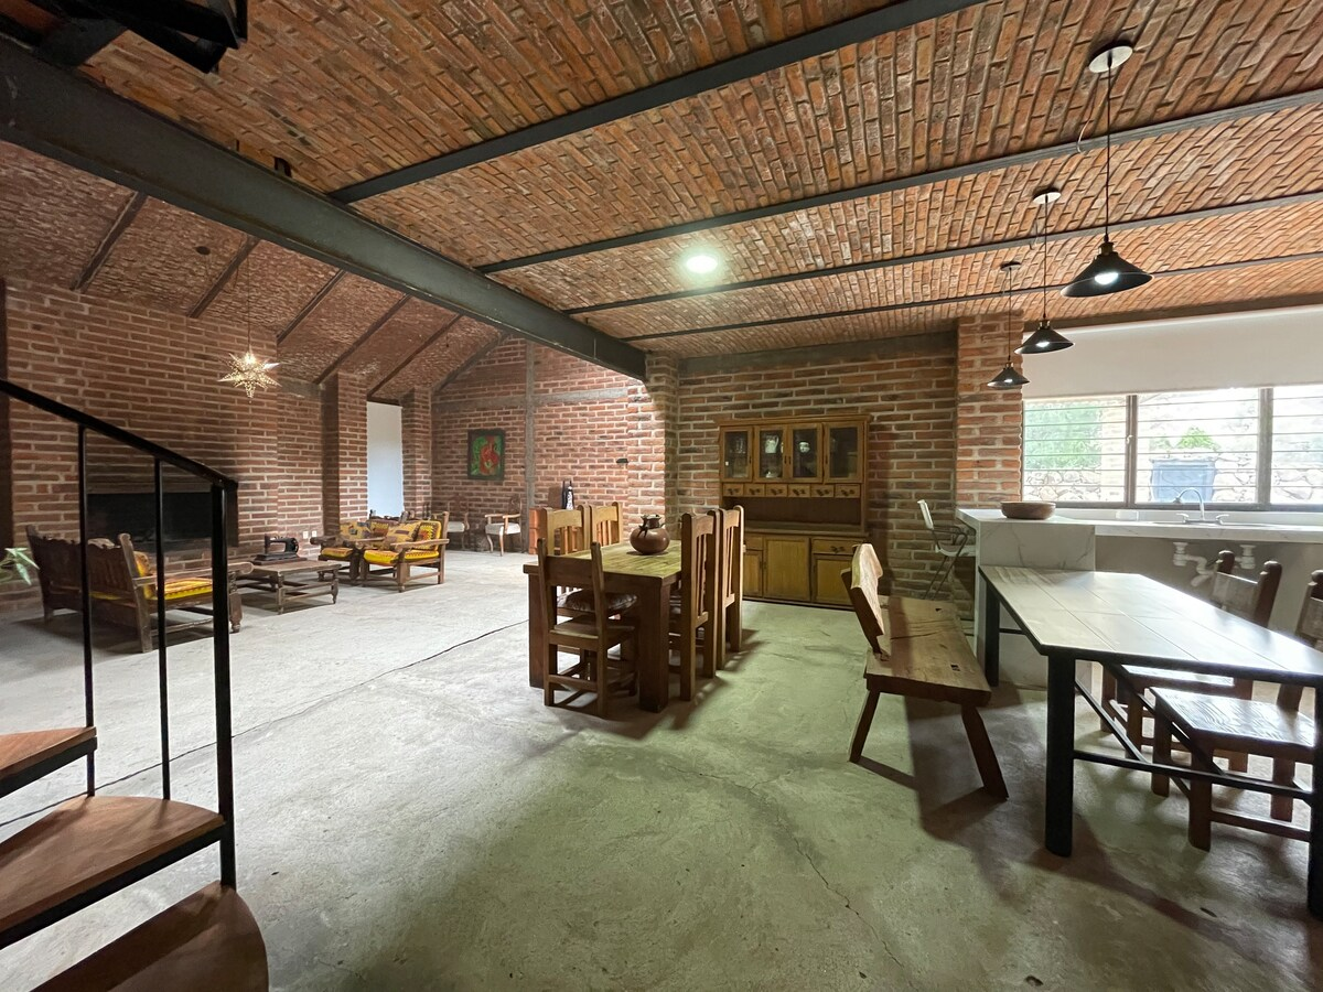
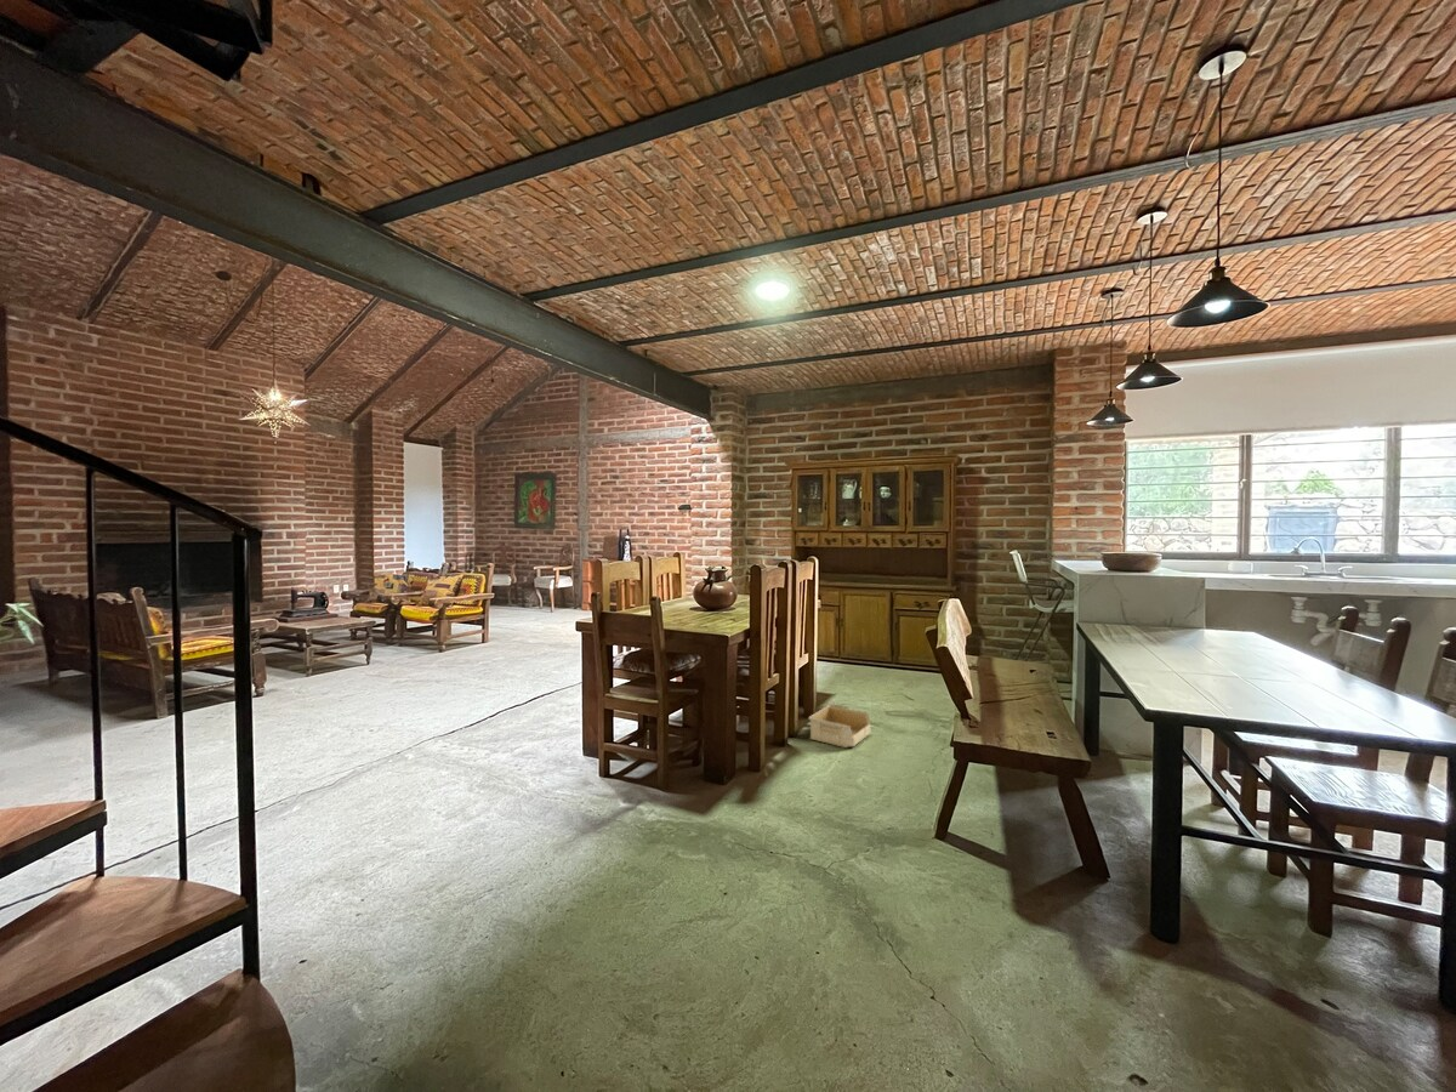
+ storage bin (840, 726)
